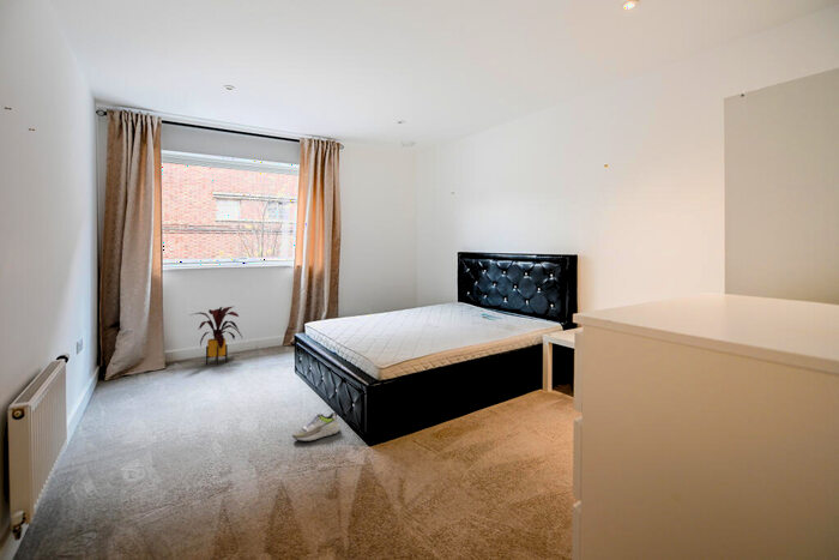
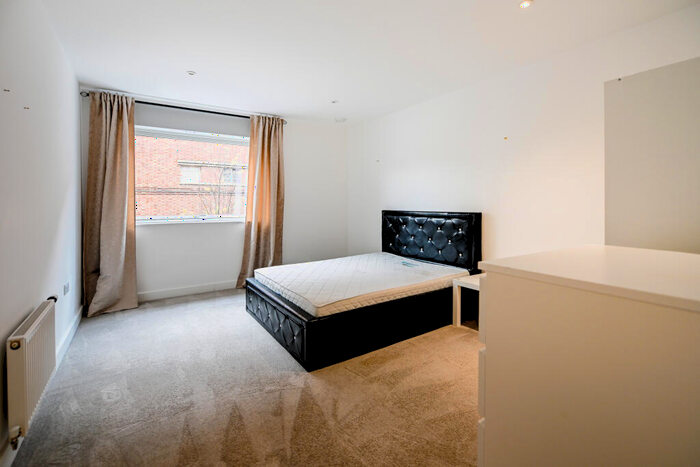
- house plant (215, 335)
- shoe (316, 426)
